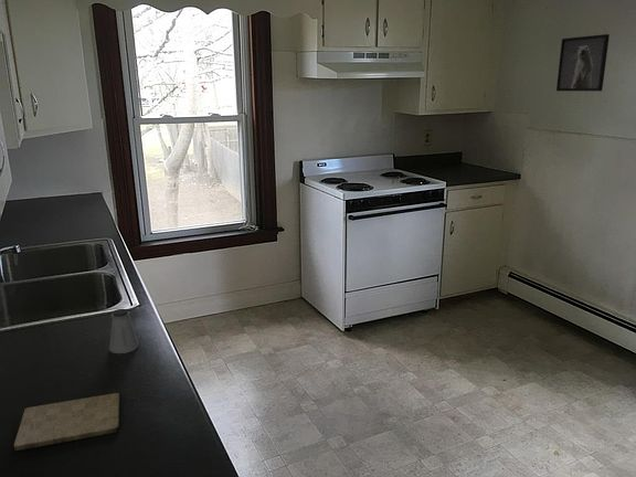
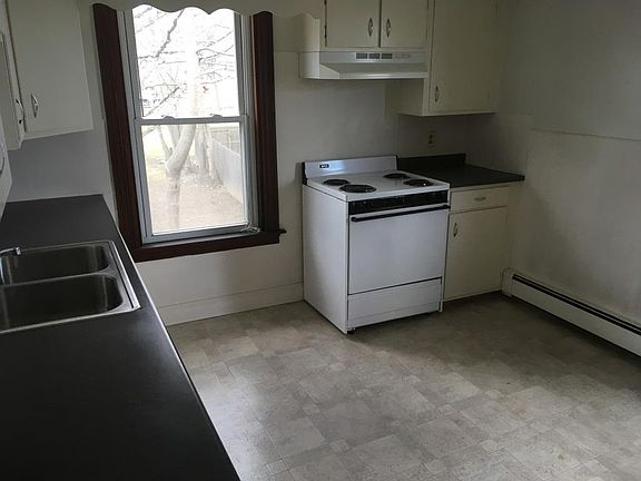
- cutting board (70, 418)
- saltshaker (121, 329)
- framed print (581, 64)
